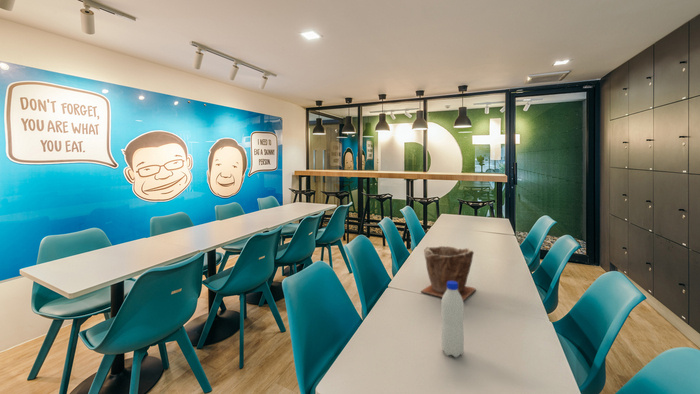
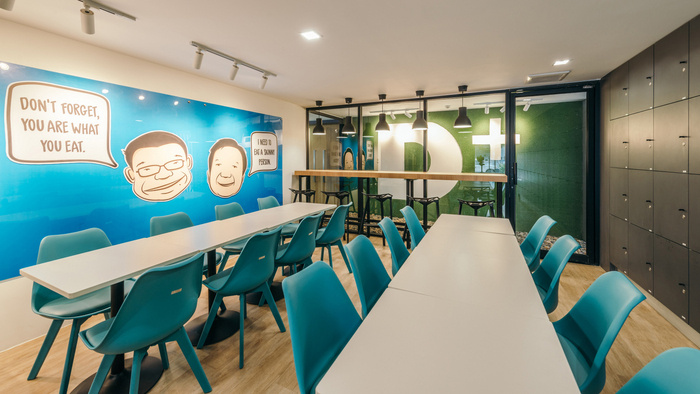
- water bottle (452, 317)
- plant pot (448, 269)
